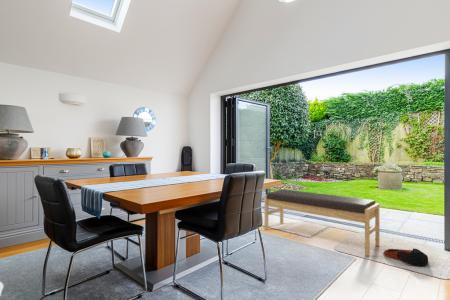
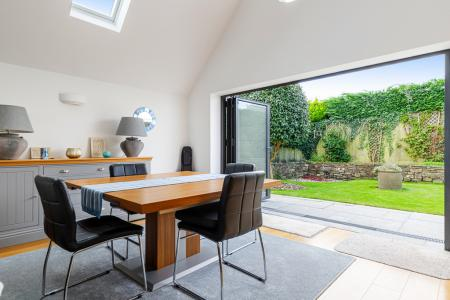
- bag (404, 252)
- bench (316, 214)
